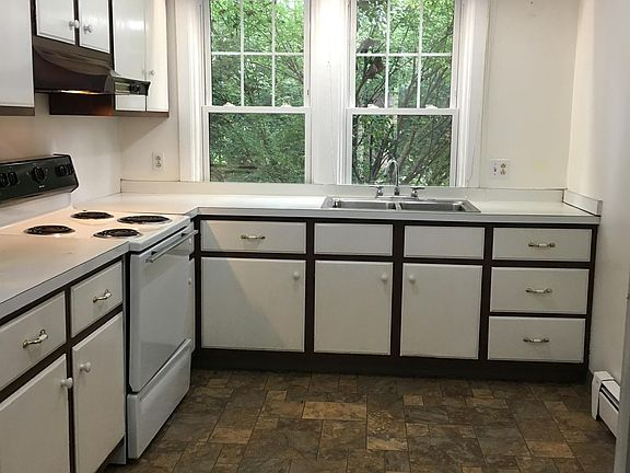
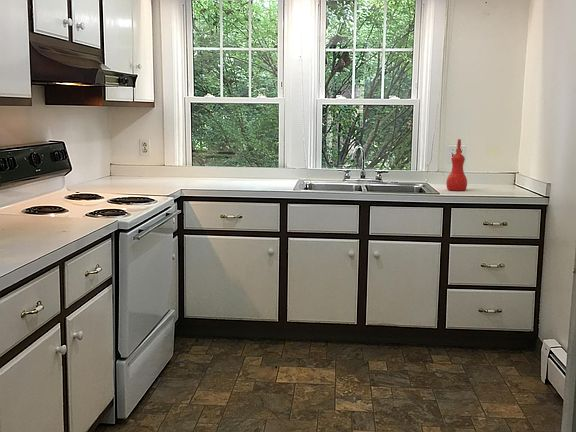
+ spray bottle (457, 164)
